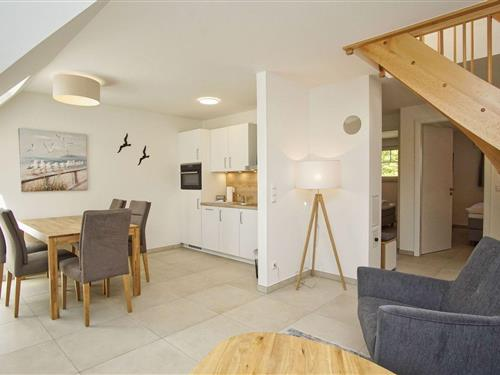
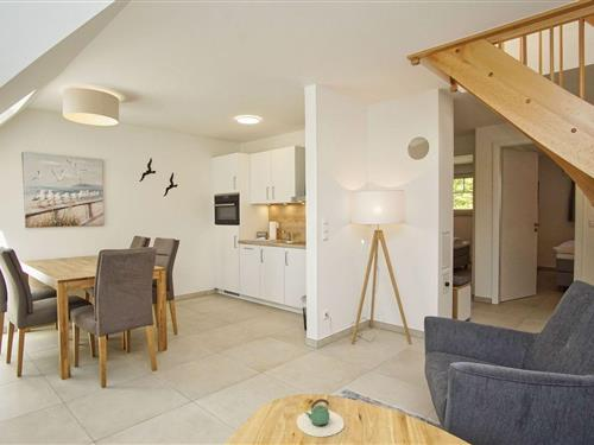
+ teapot (320, 411)
